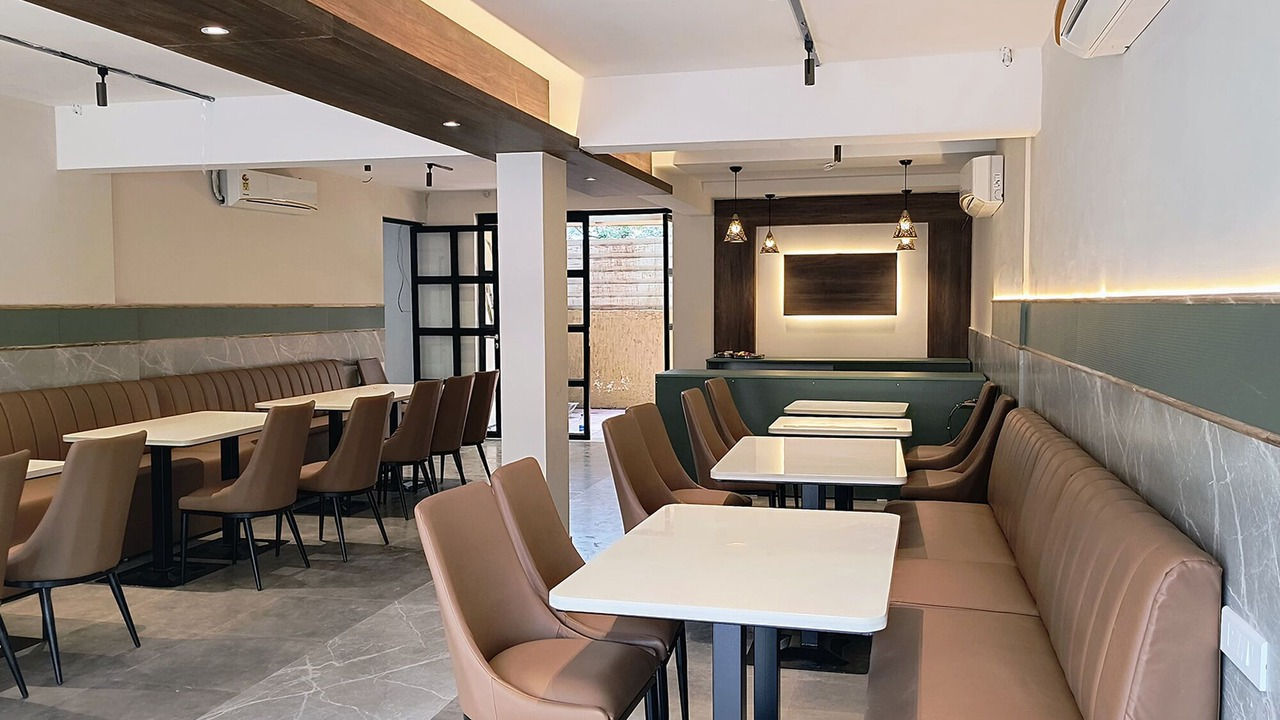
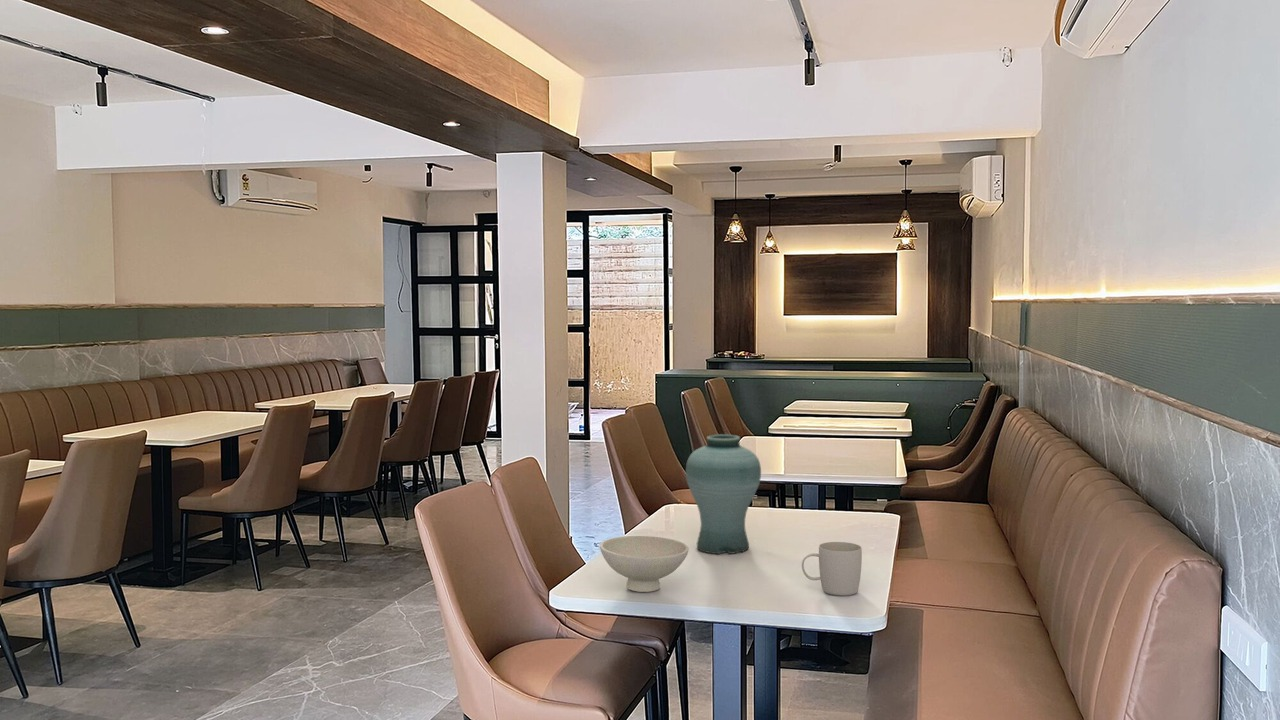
+ vase (723, 492)
+ bowl (644, 565)
+ mug (831, 568)
